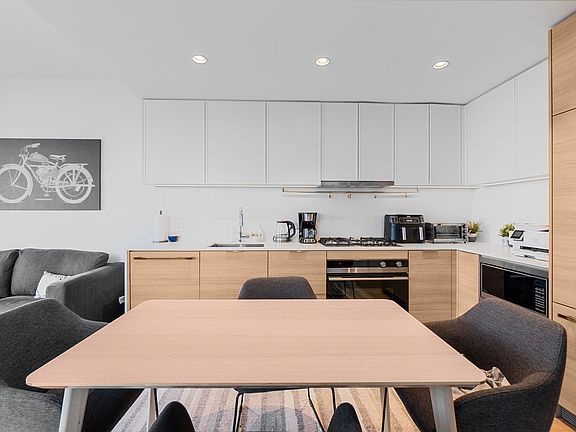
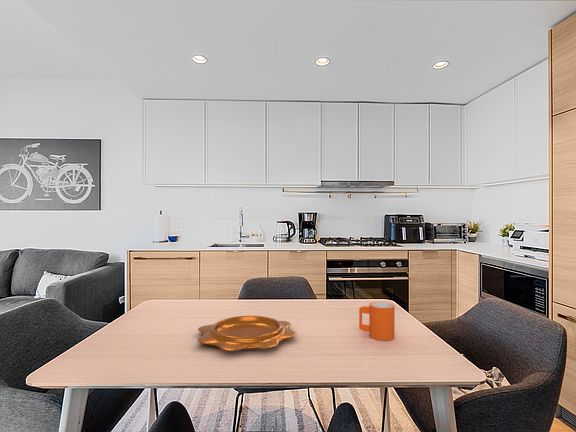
+ mug (377, 320)
+ decorative bowl (246, 330)
